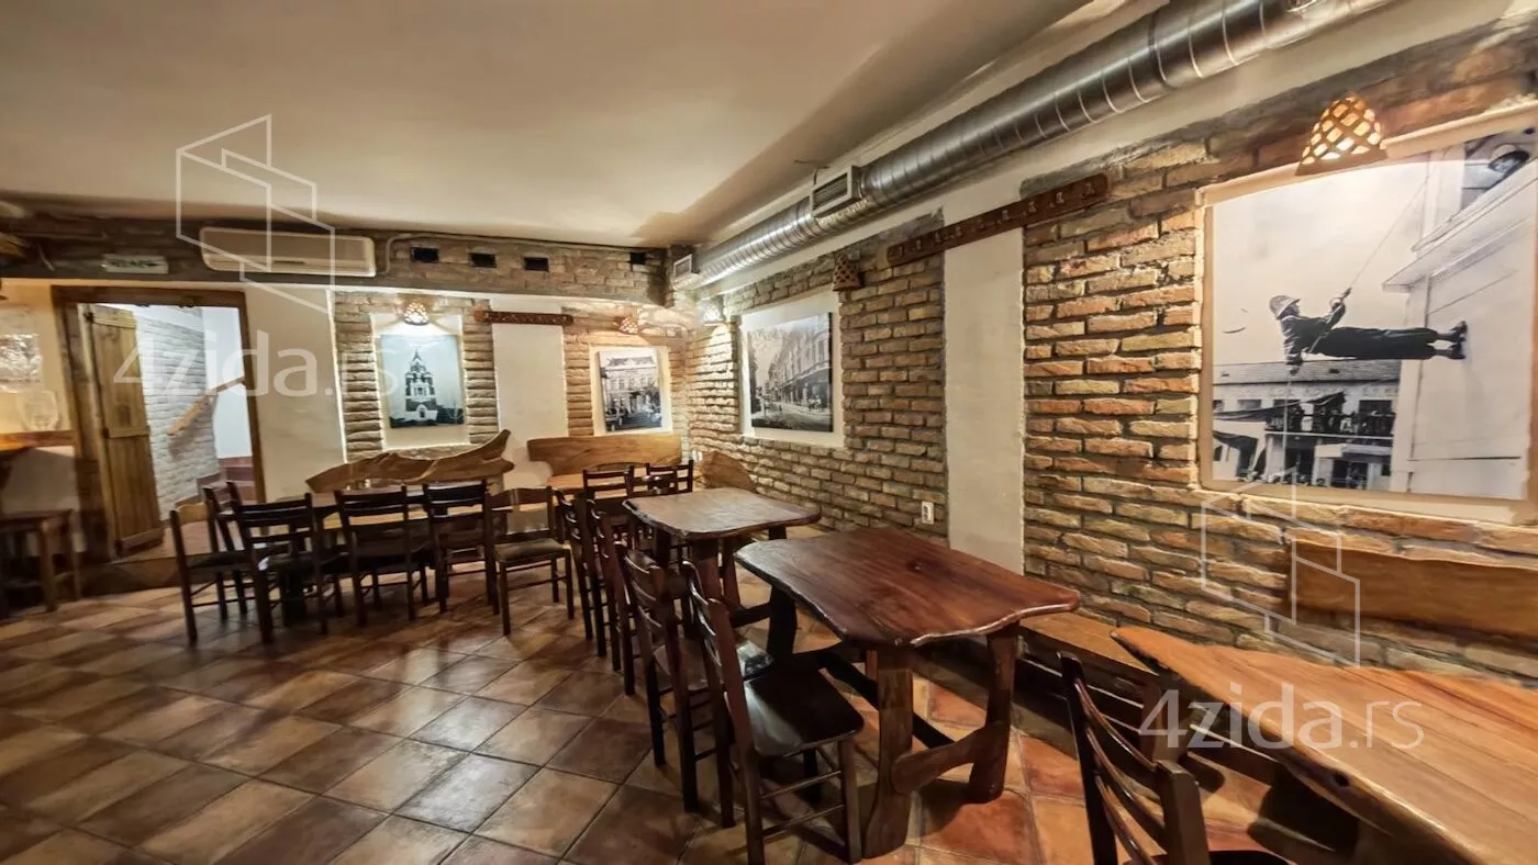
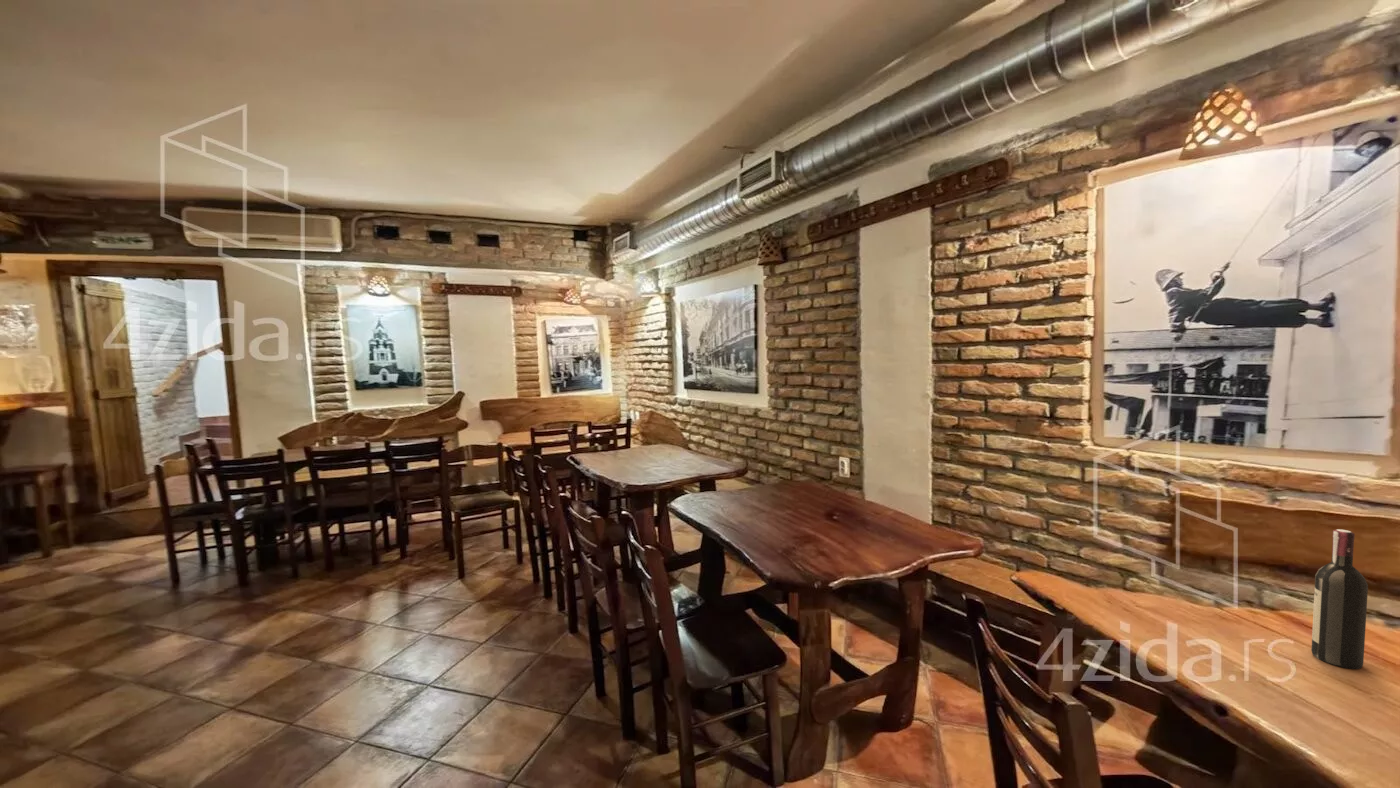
+ wine bottle (1340, 595)
